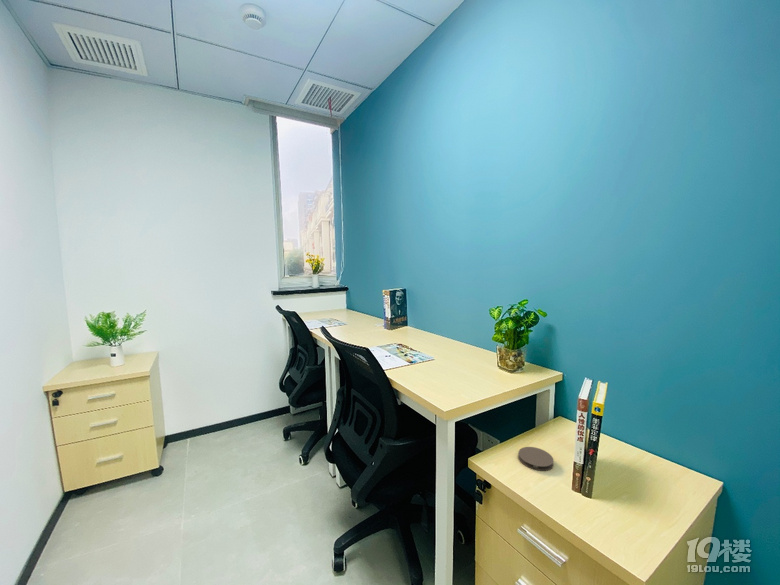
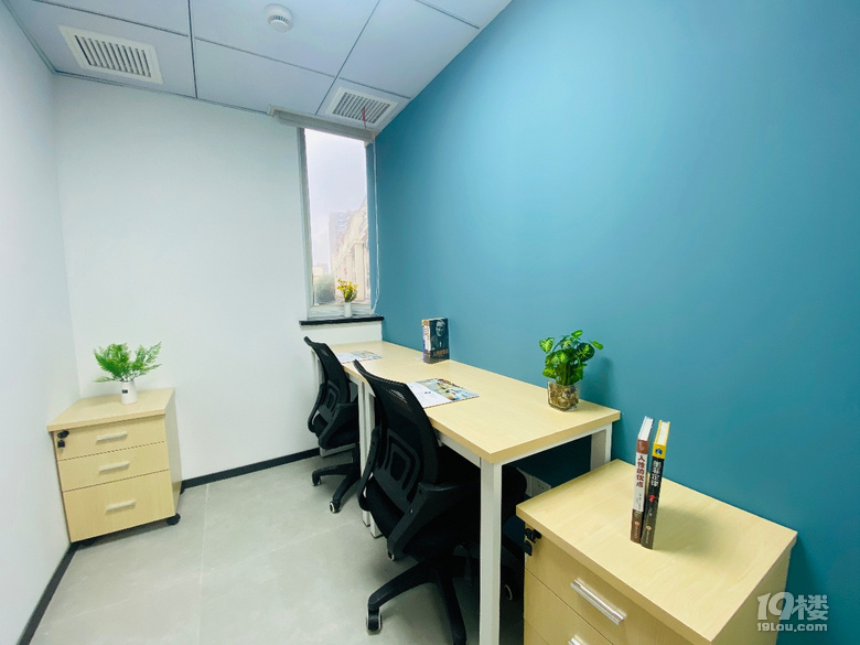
- coaster (535, 458)
